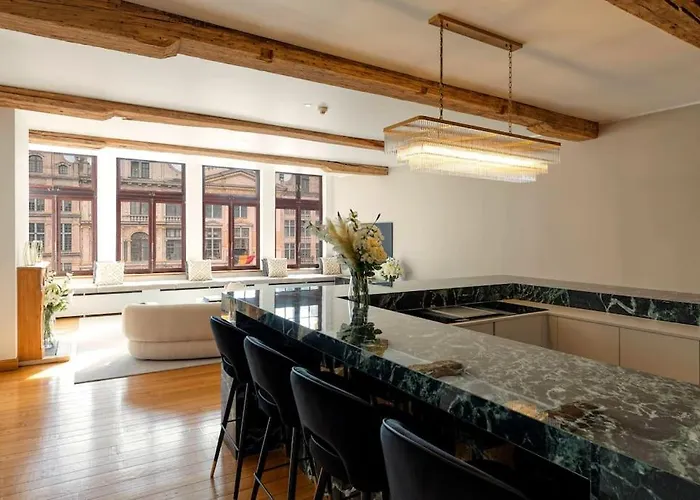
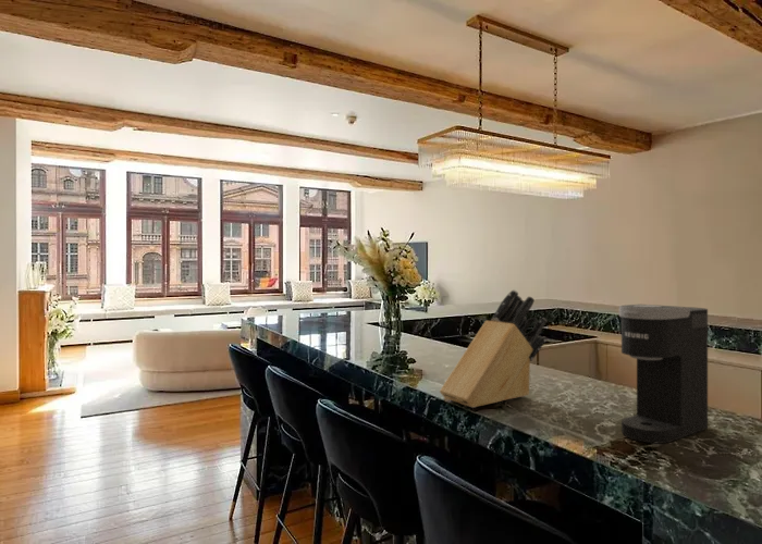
+ coffee maker (664, 367)
+ knife block (496, 344)
